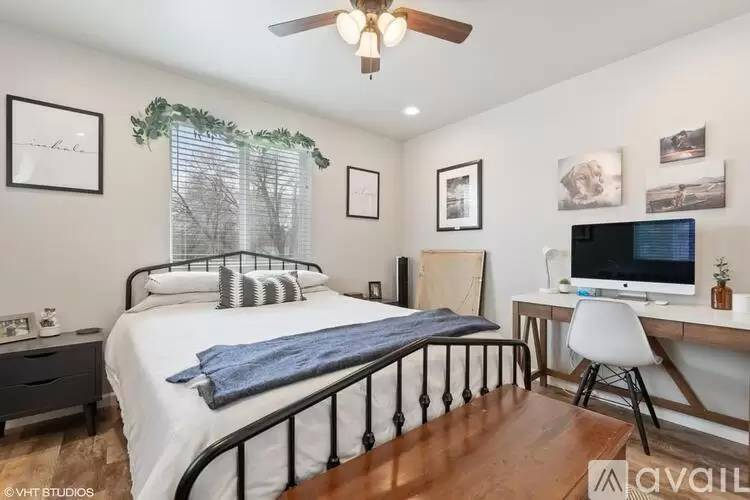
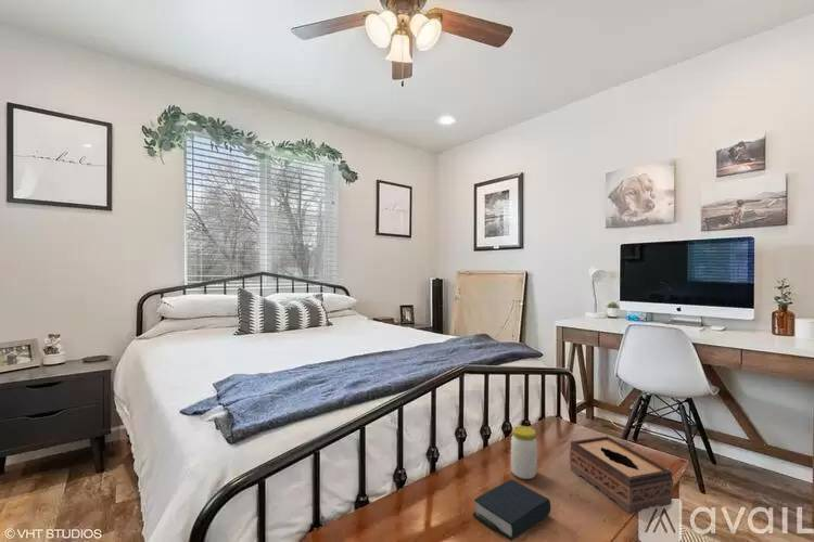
+ book (511, 507)
+ tissue box (616, 469)
+ jar (523, 451)
